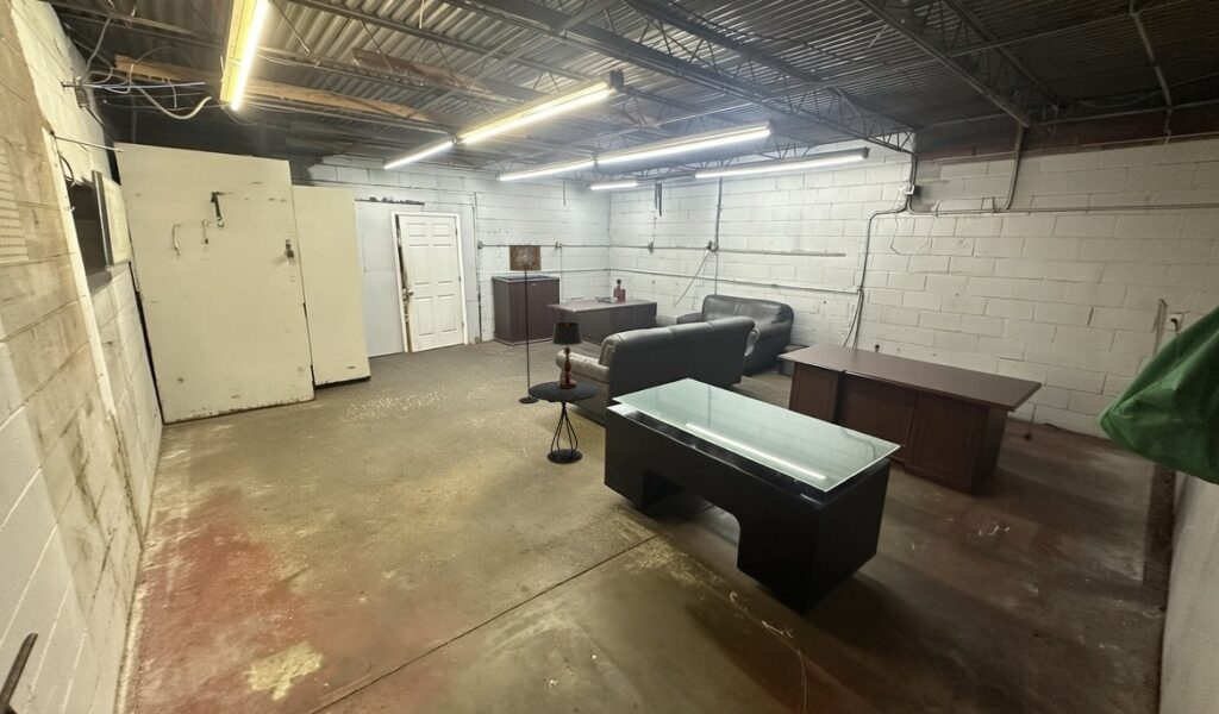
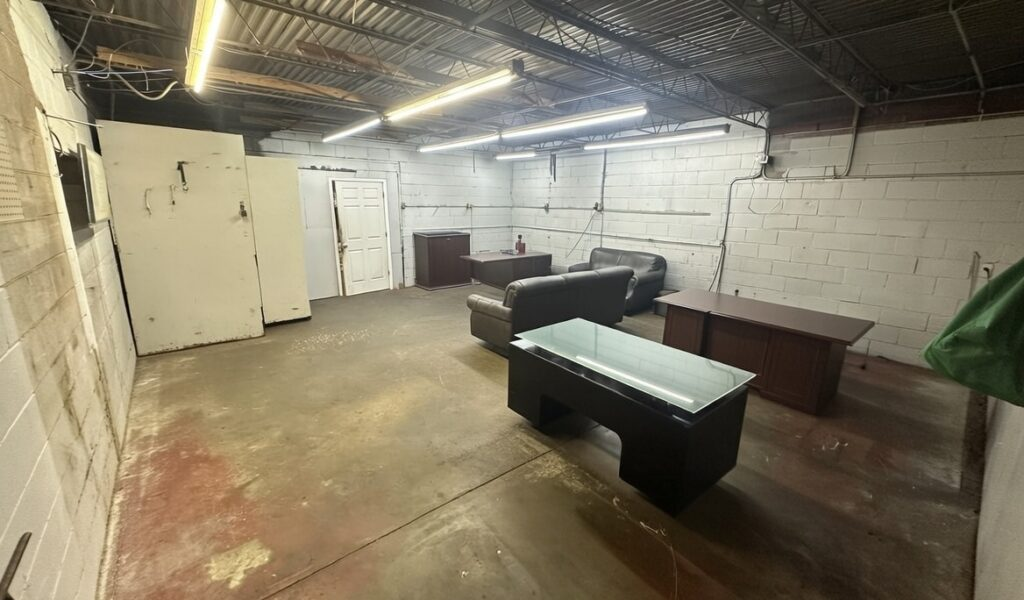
- table lamp (567, 355)
- floor lamp (526, 325)
- side table (562, 422)
